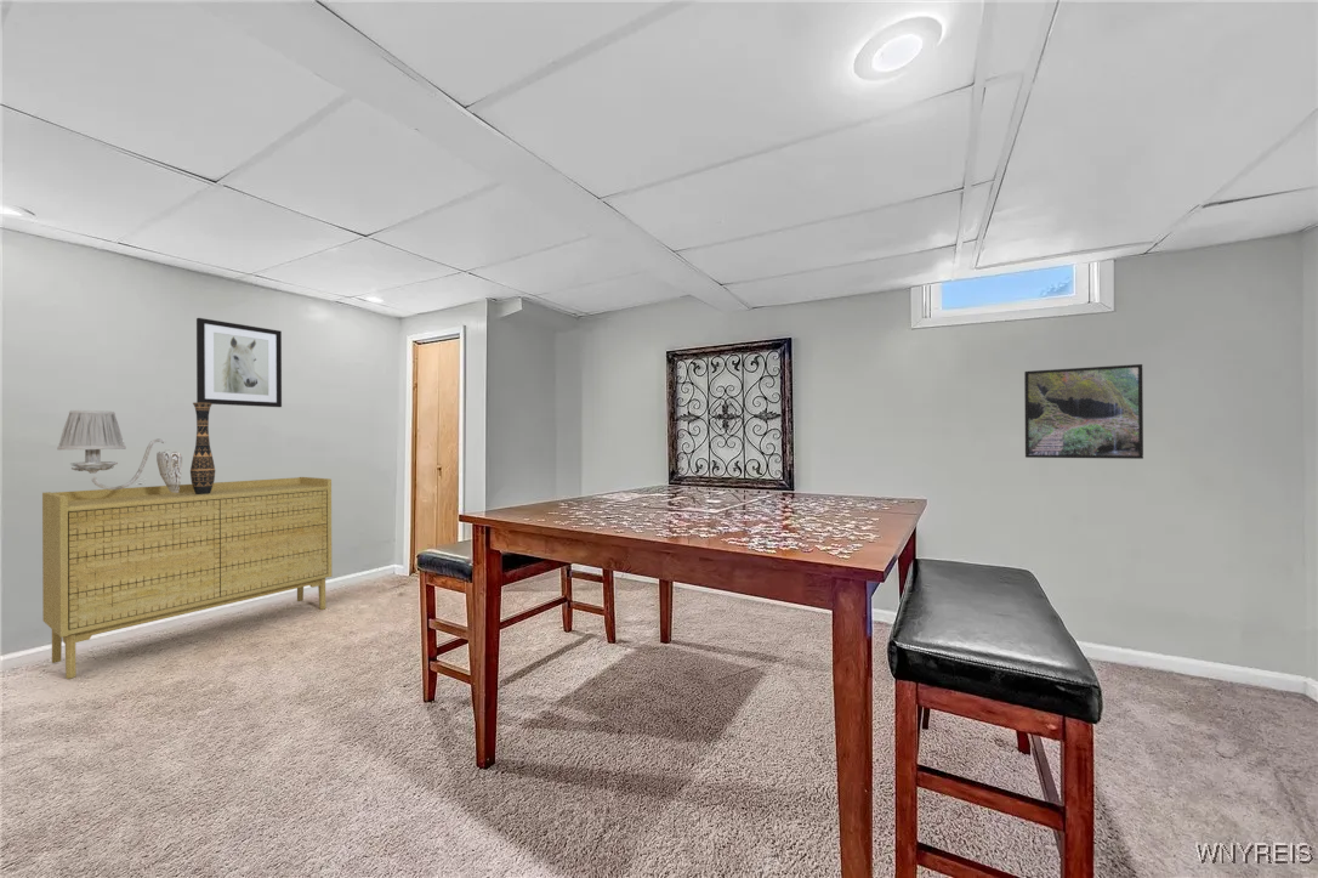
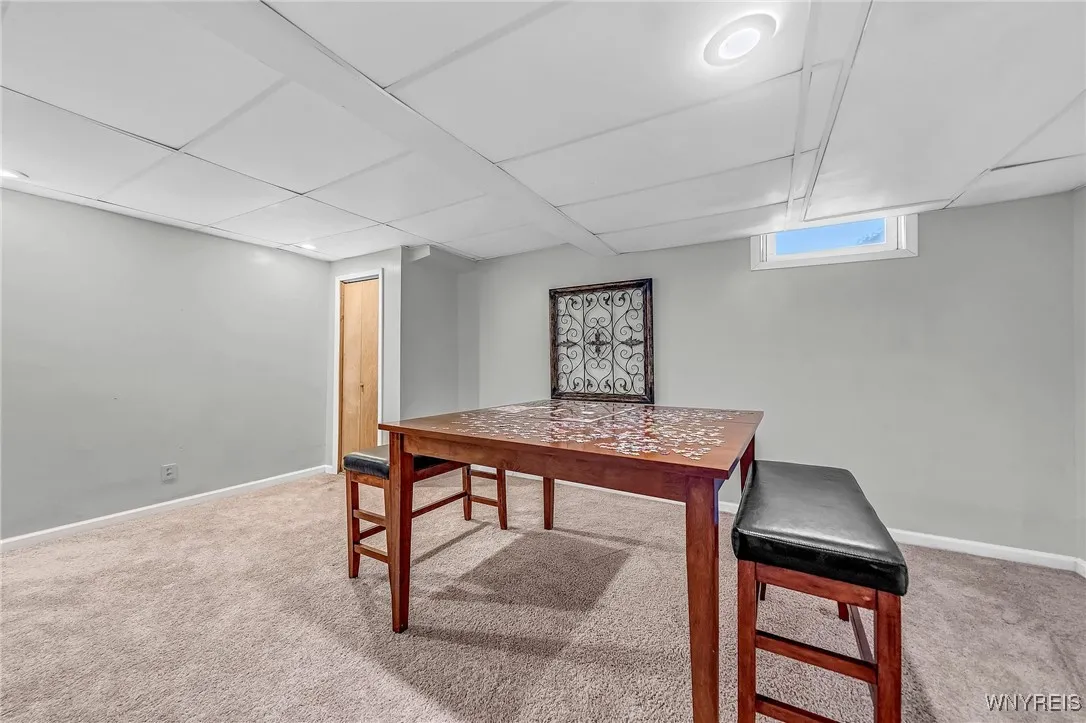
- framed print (1080, 413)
- wall sconce (121, 448)
- decorative vase (203, 448)
- sideboard (206, 557)
- wall art (240, 364)
